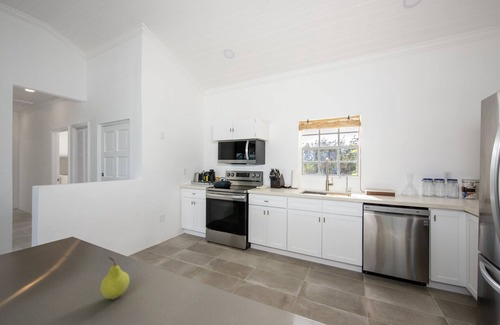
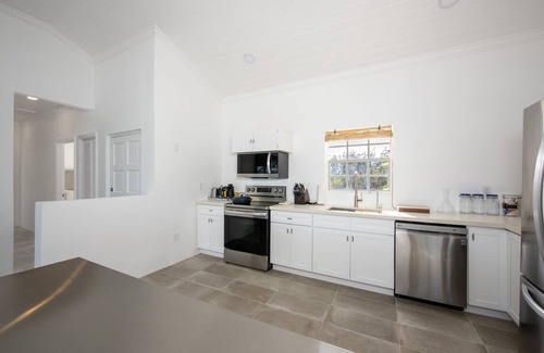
- fruit (115, 275)
